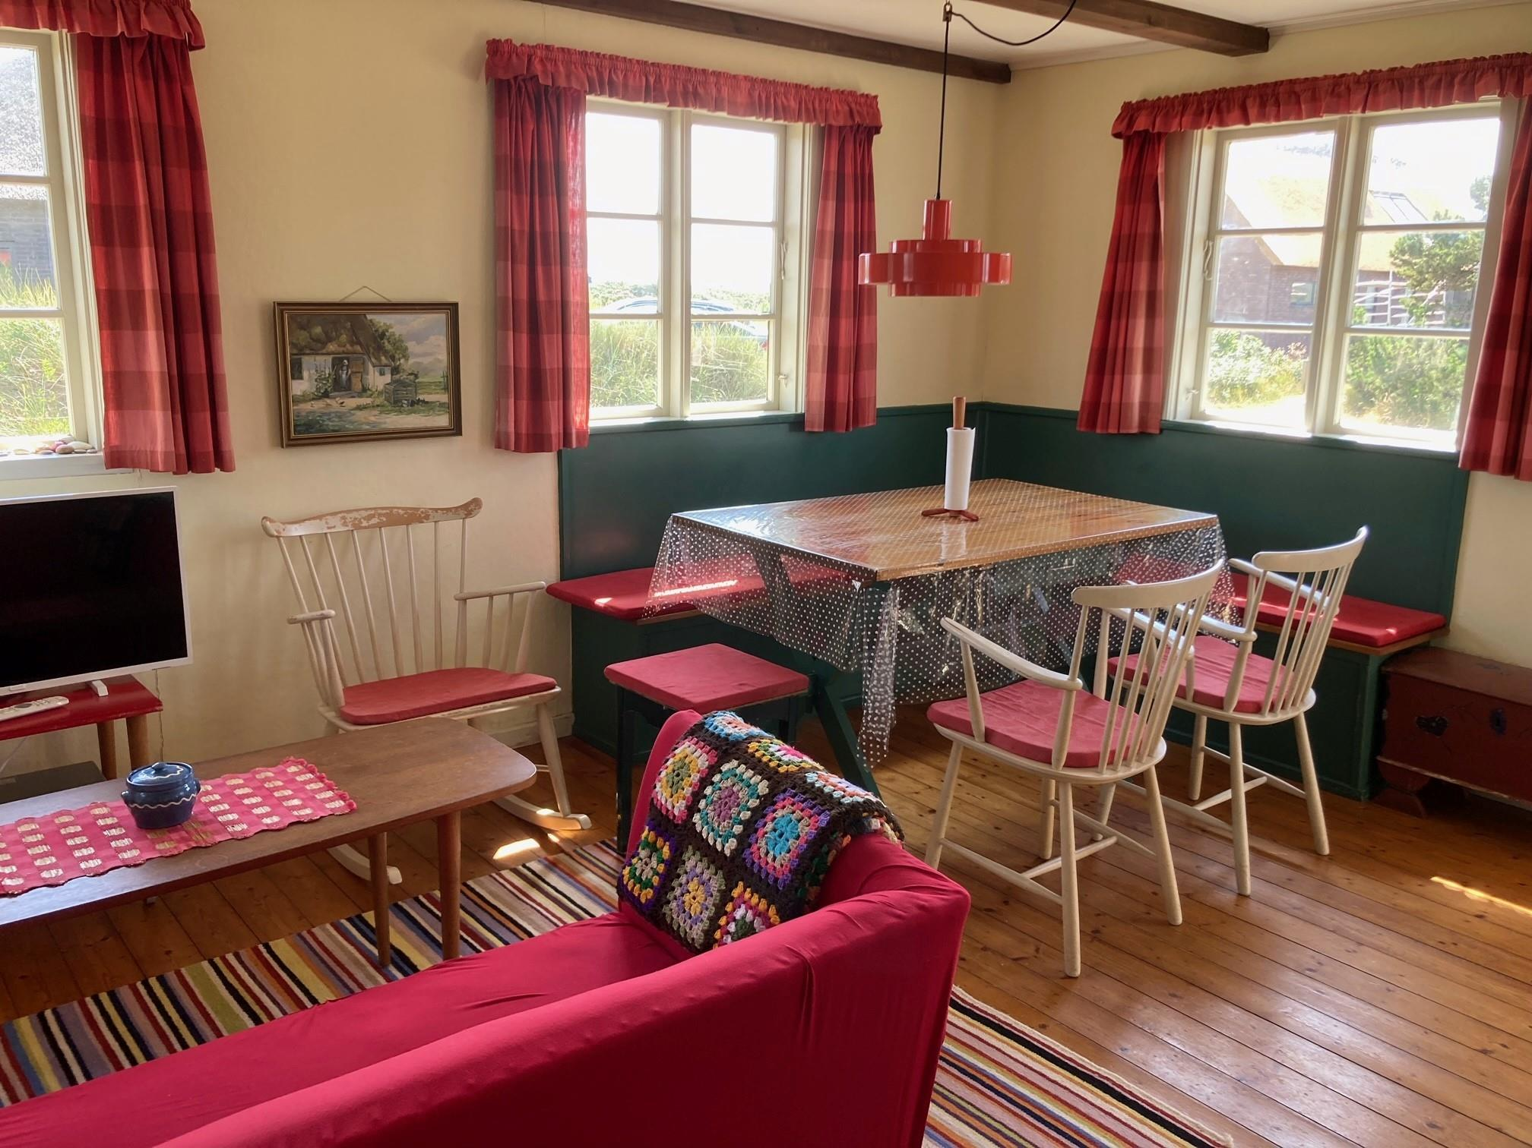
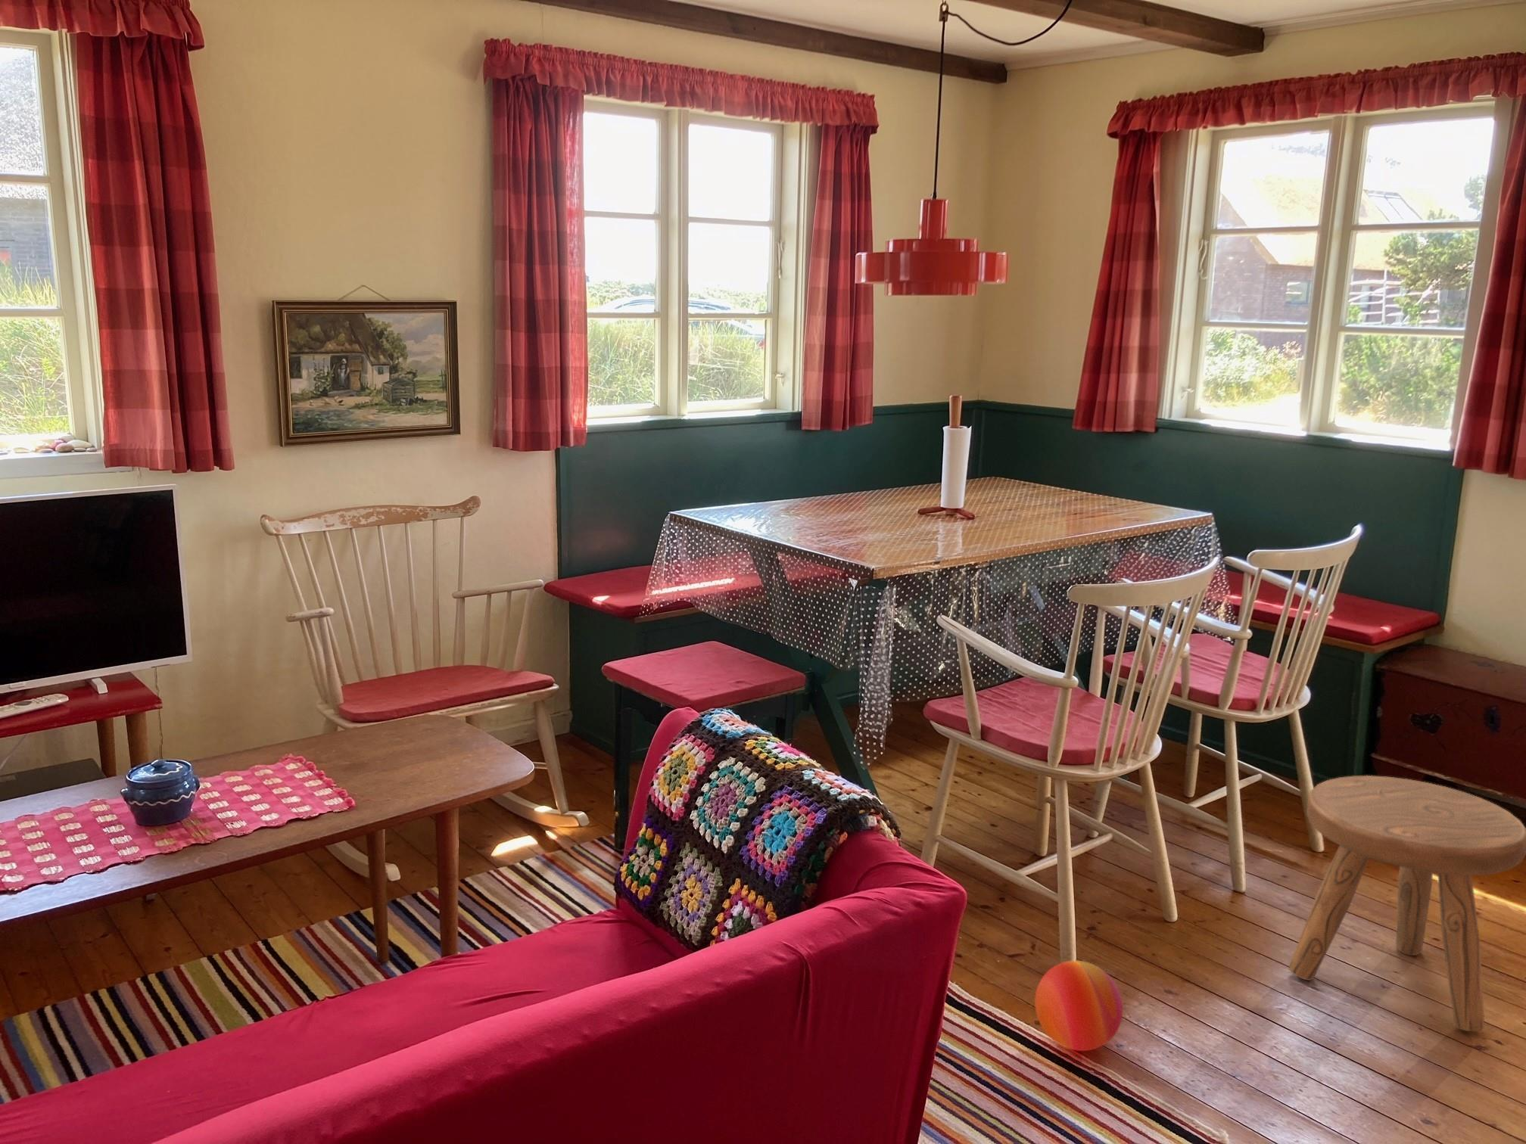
+ stool (1405, 899)
+ ball (1078, 1005)
